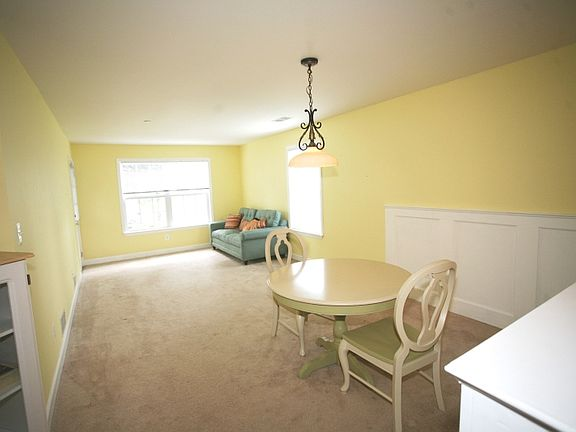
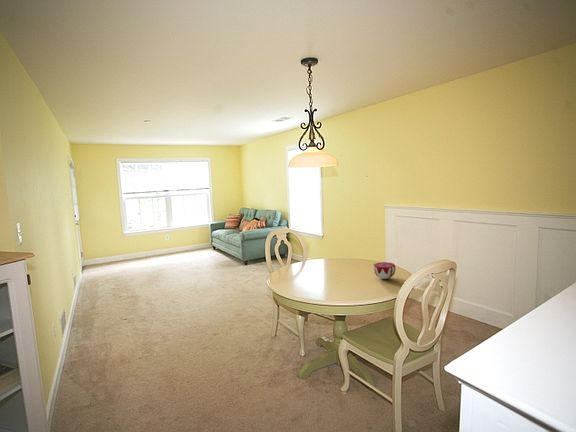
+ decorative bowl (384, 271)
